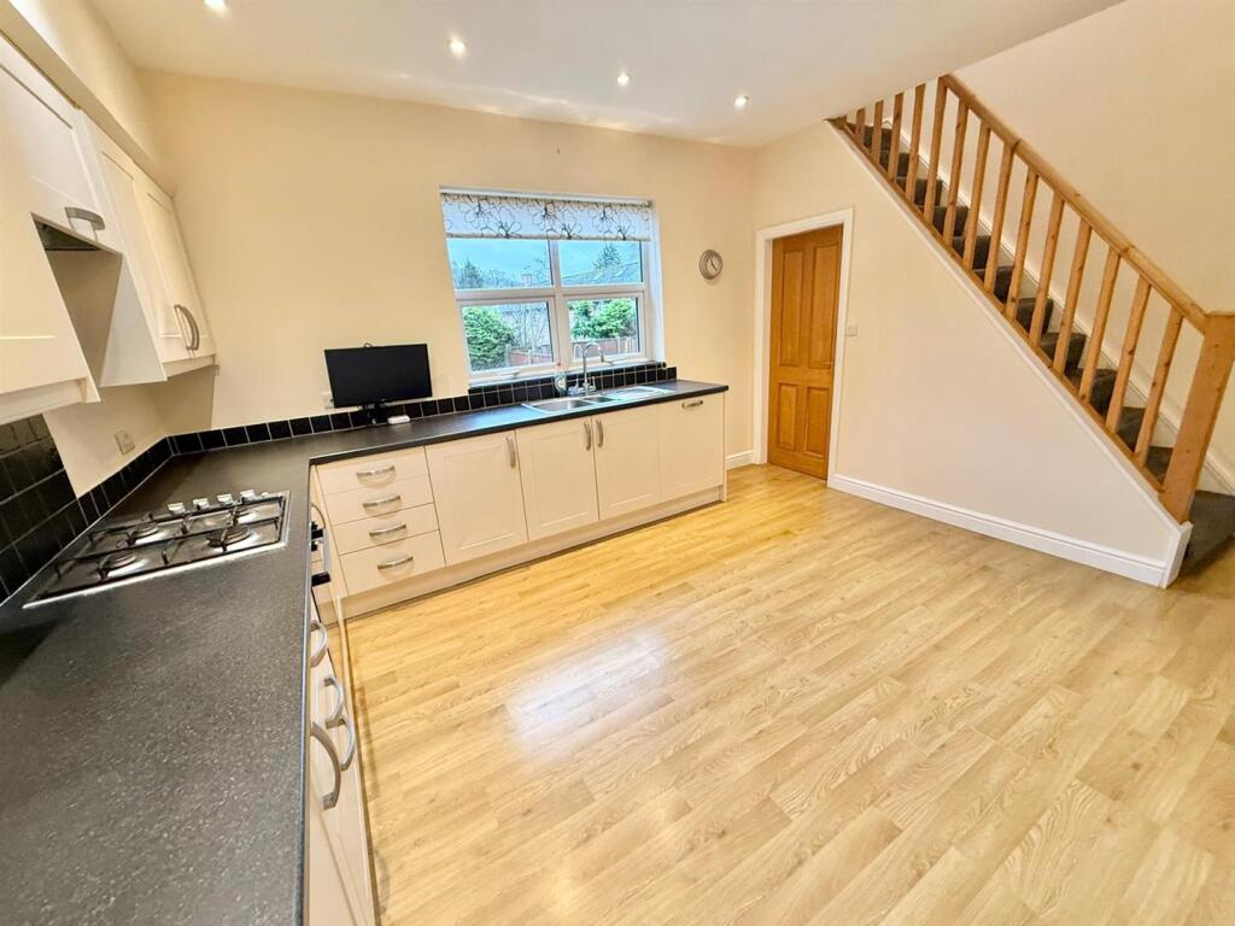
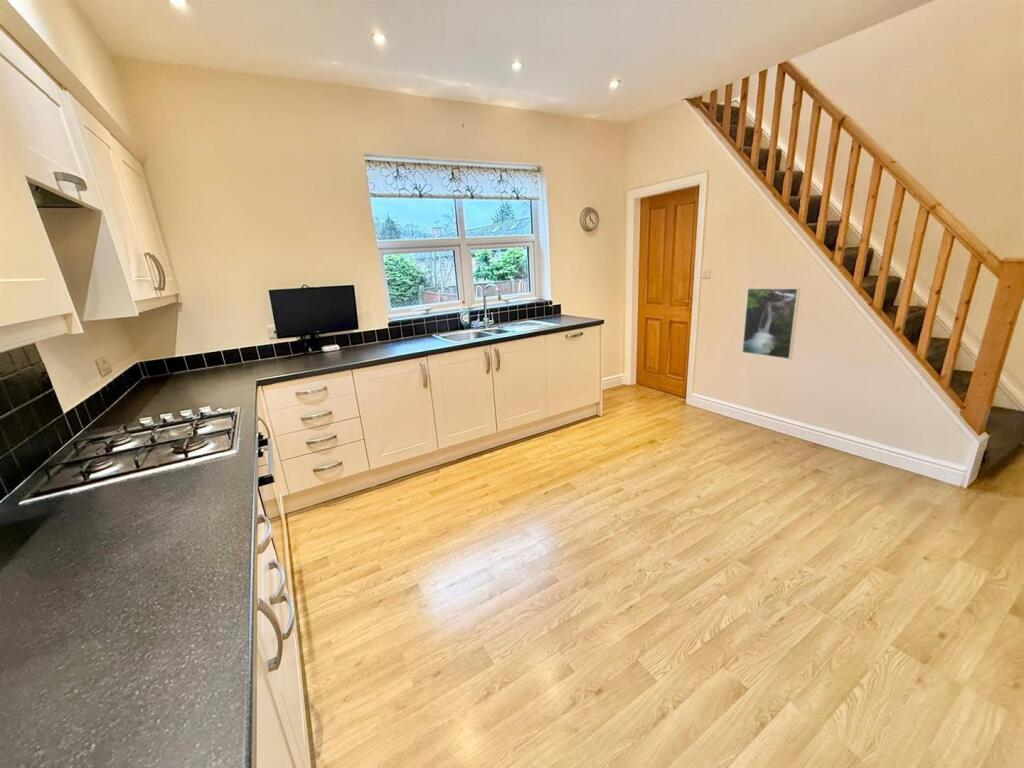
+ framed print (769, 322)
